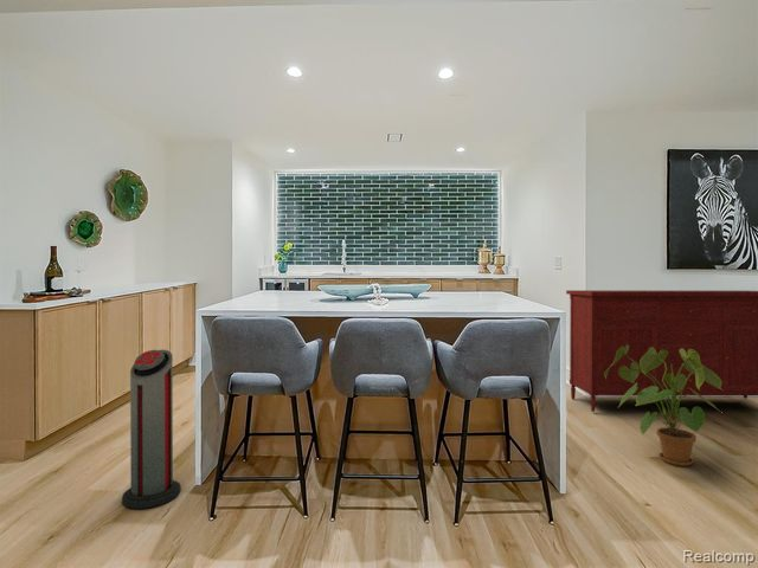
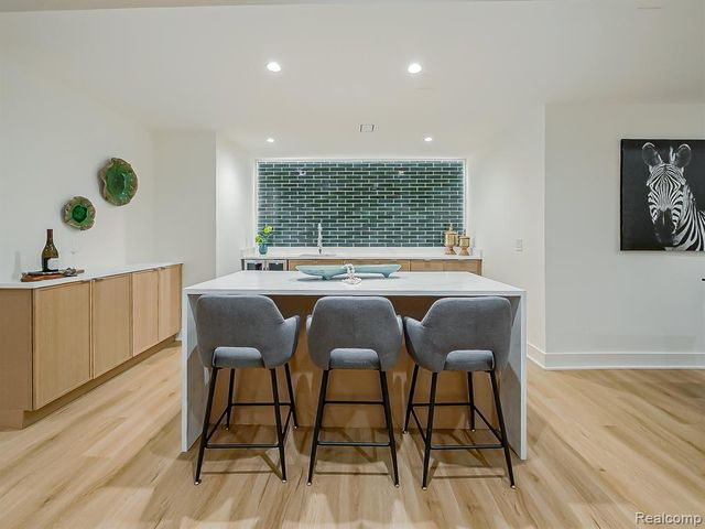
- sideboard (673, 348)
- house plant (664, 400)
- air purifier (152, 422)
